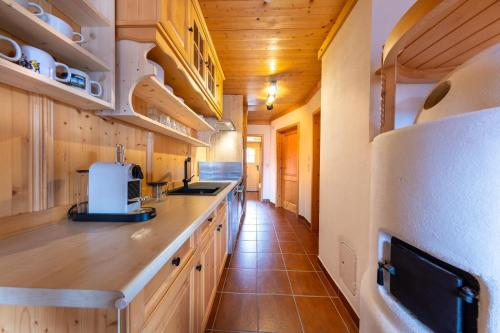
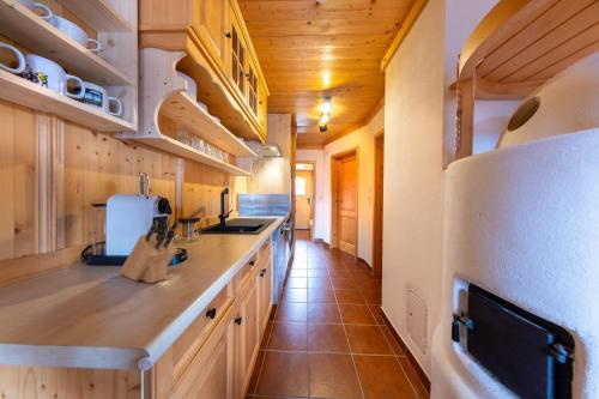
+ knife block (150, 247)
